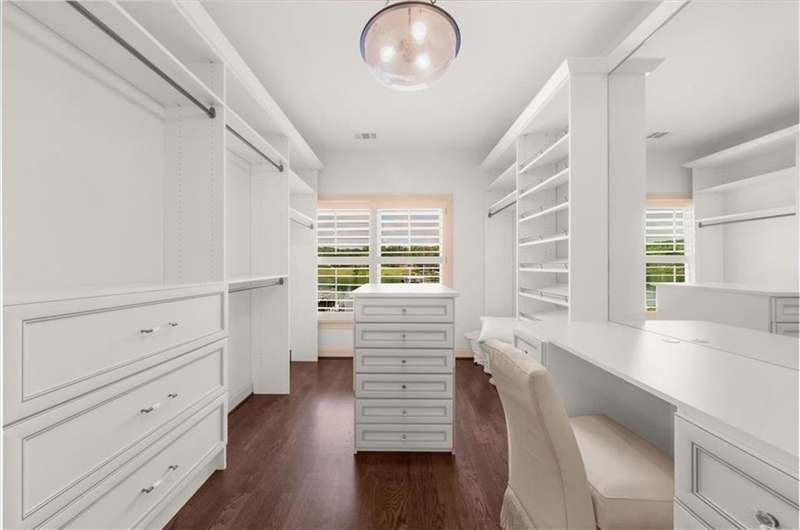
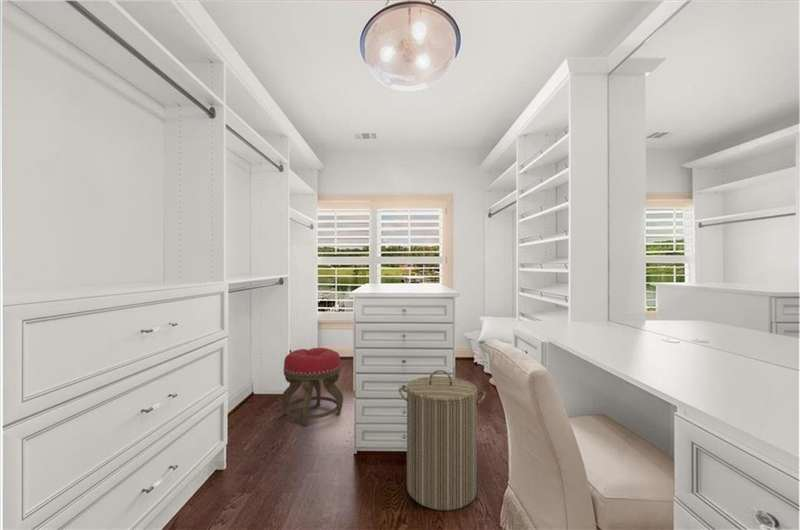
+ stool (312, 383)
+ laundry hamper (441, 429)
